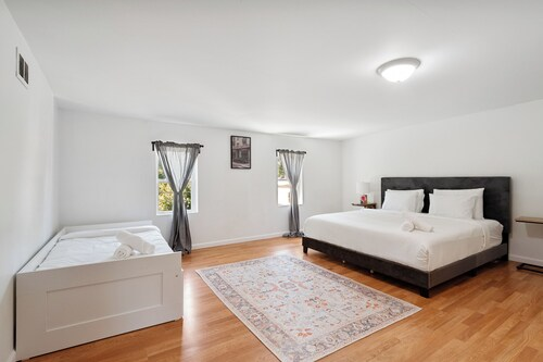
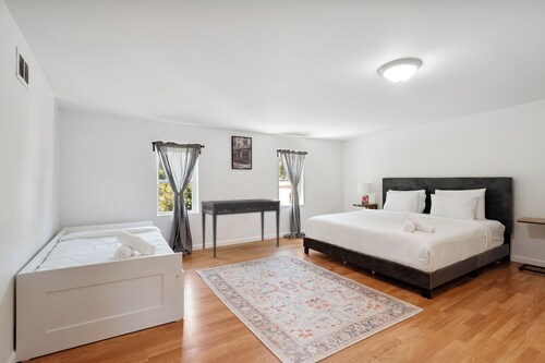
+ desk (241, 213)
